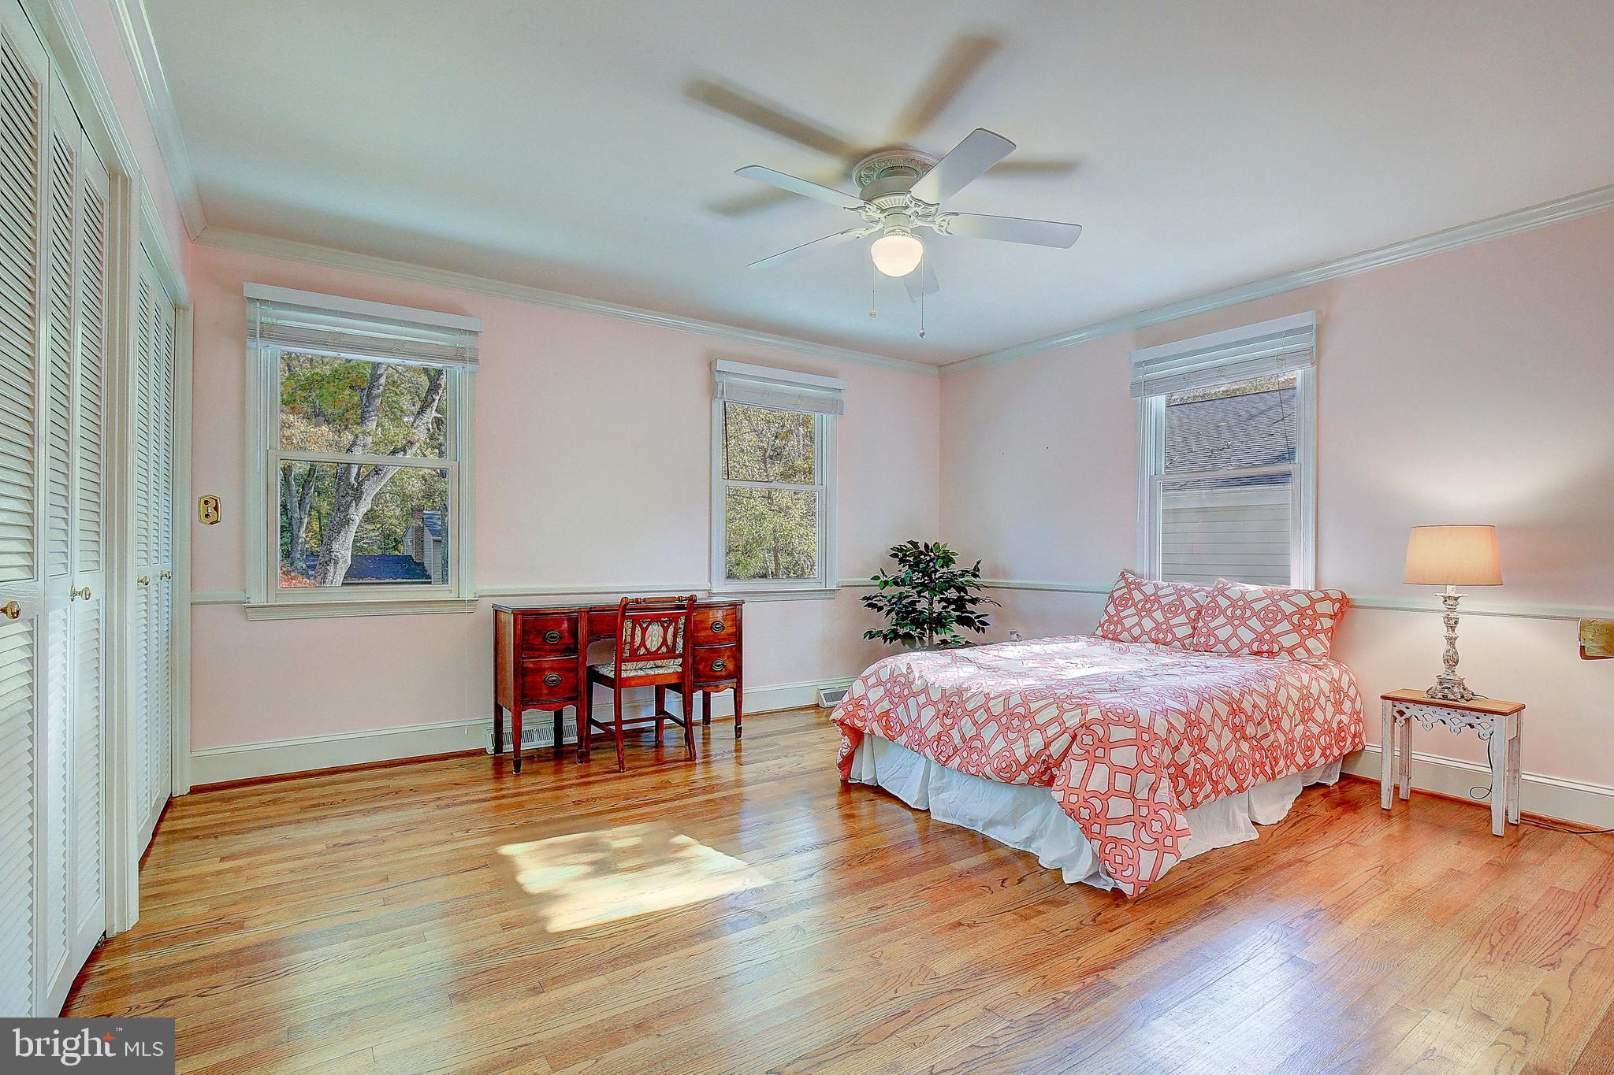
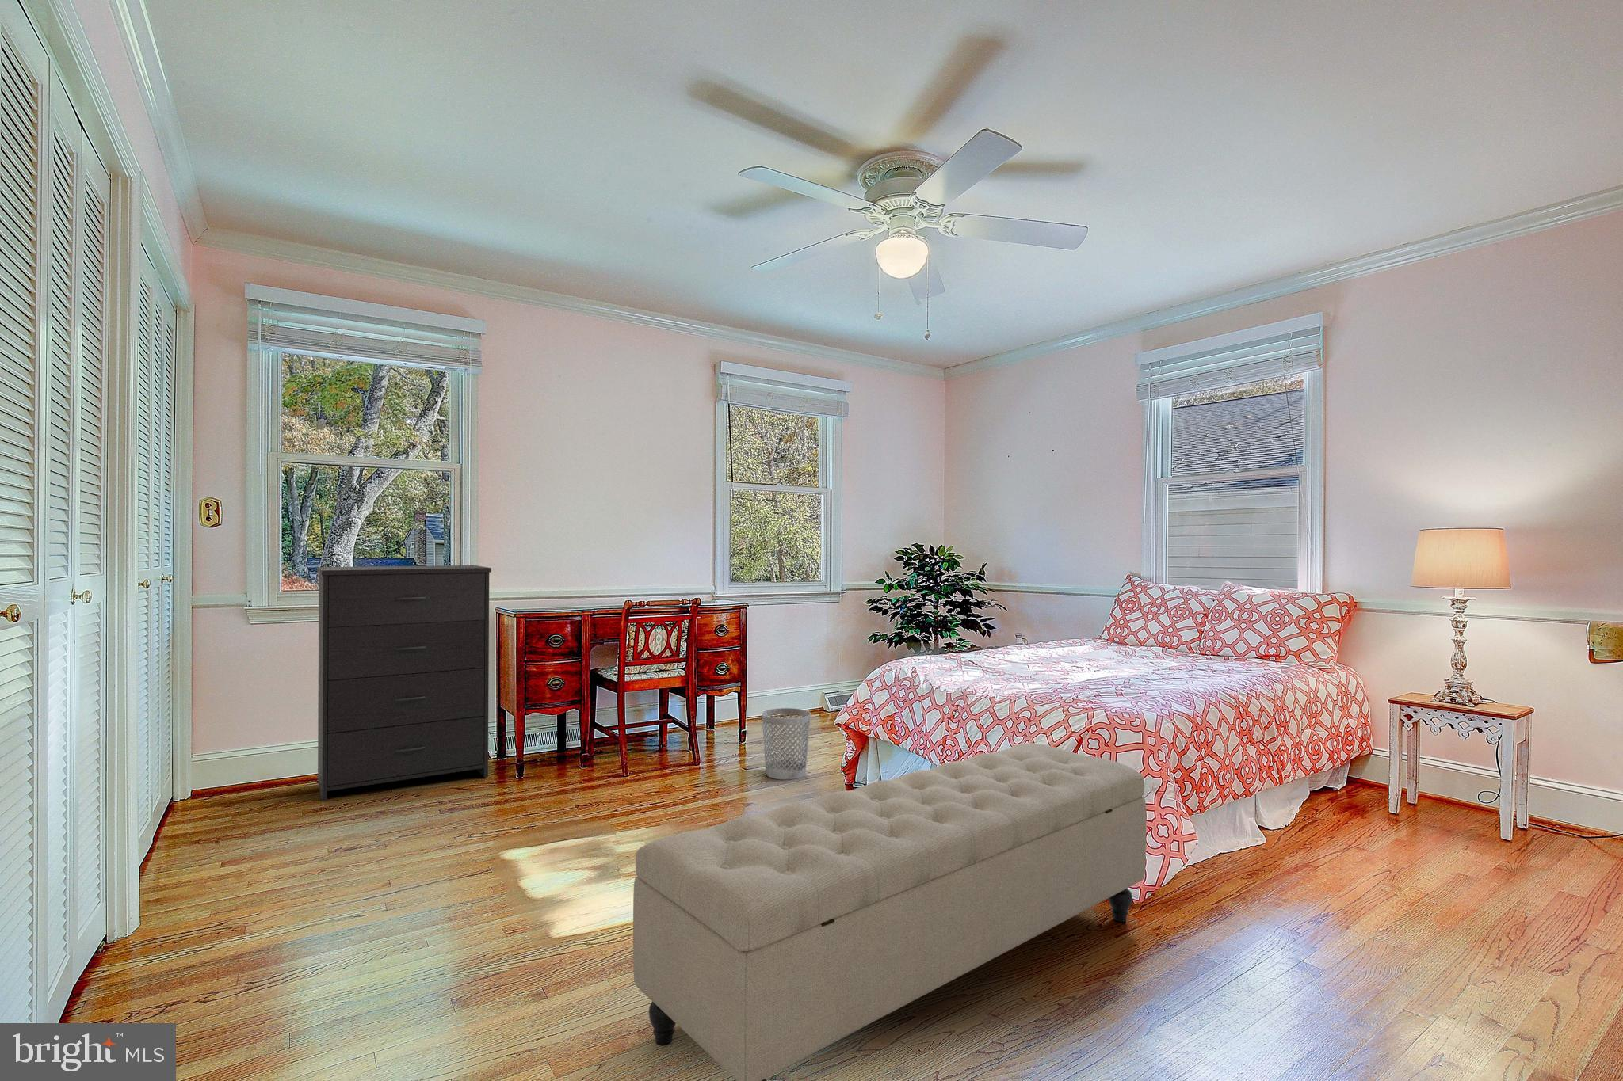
+ dresser (404, 673)
+ wastebasket (786, 743)
+ bench (924, 882)
